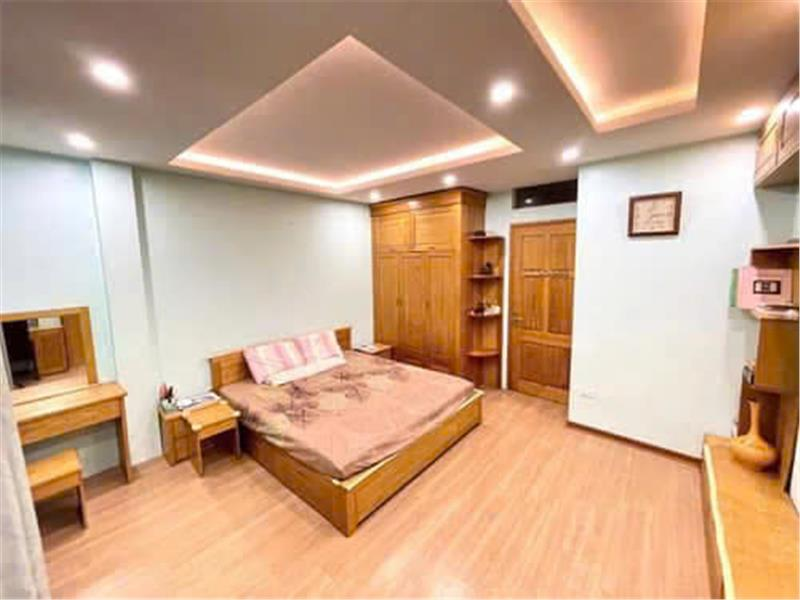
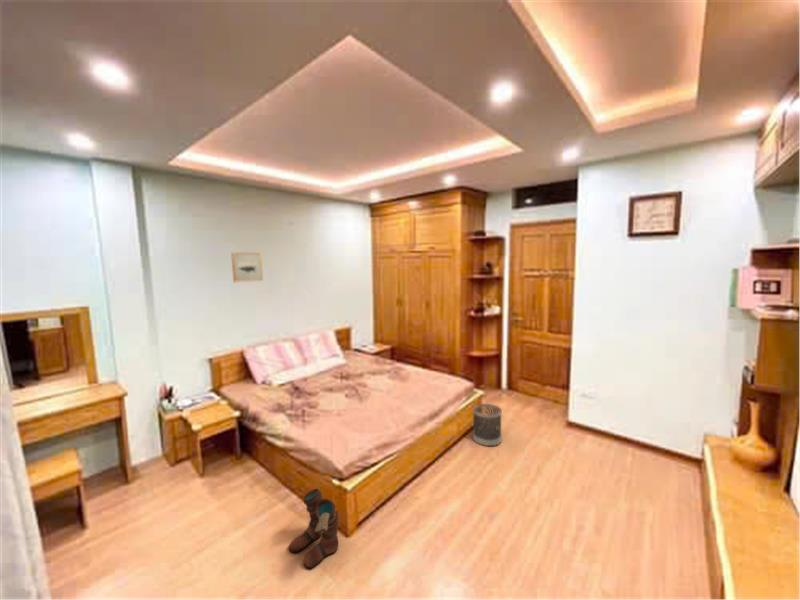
+ wall art (247, 267)
+ boots (316, 525)
+ wastebasket (487, 424)
